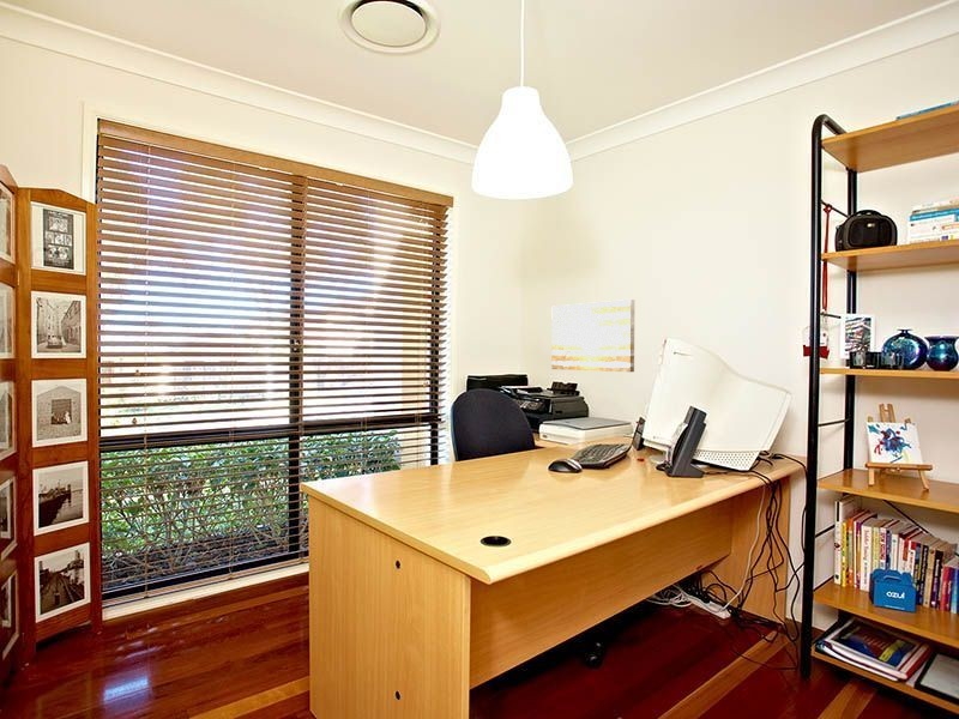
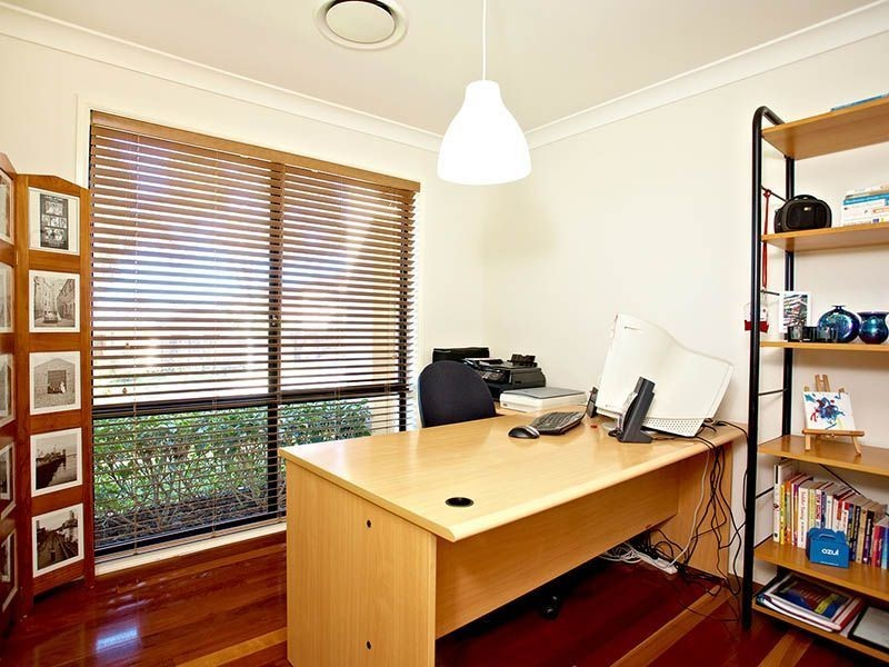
- wall art (590, 337)
